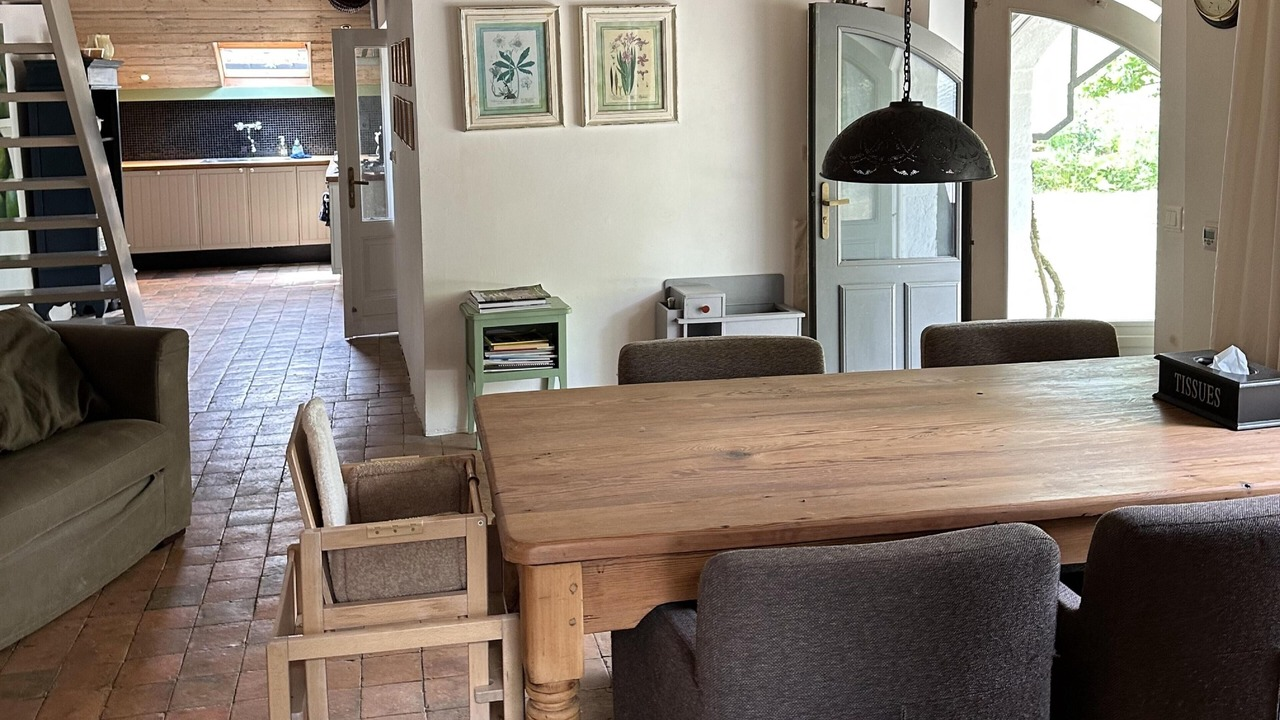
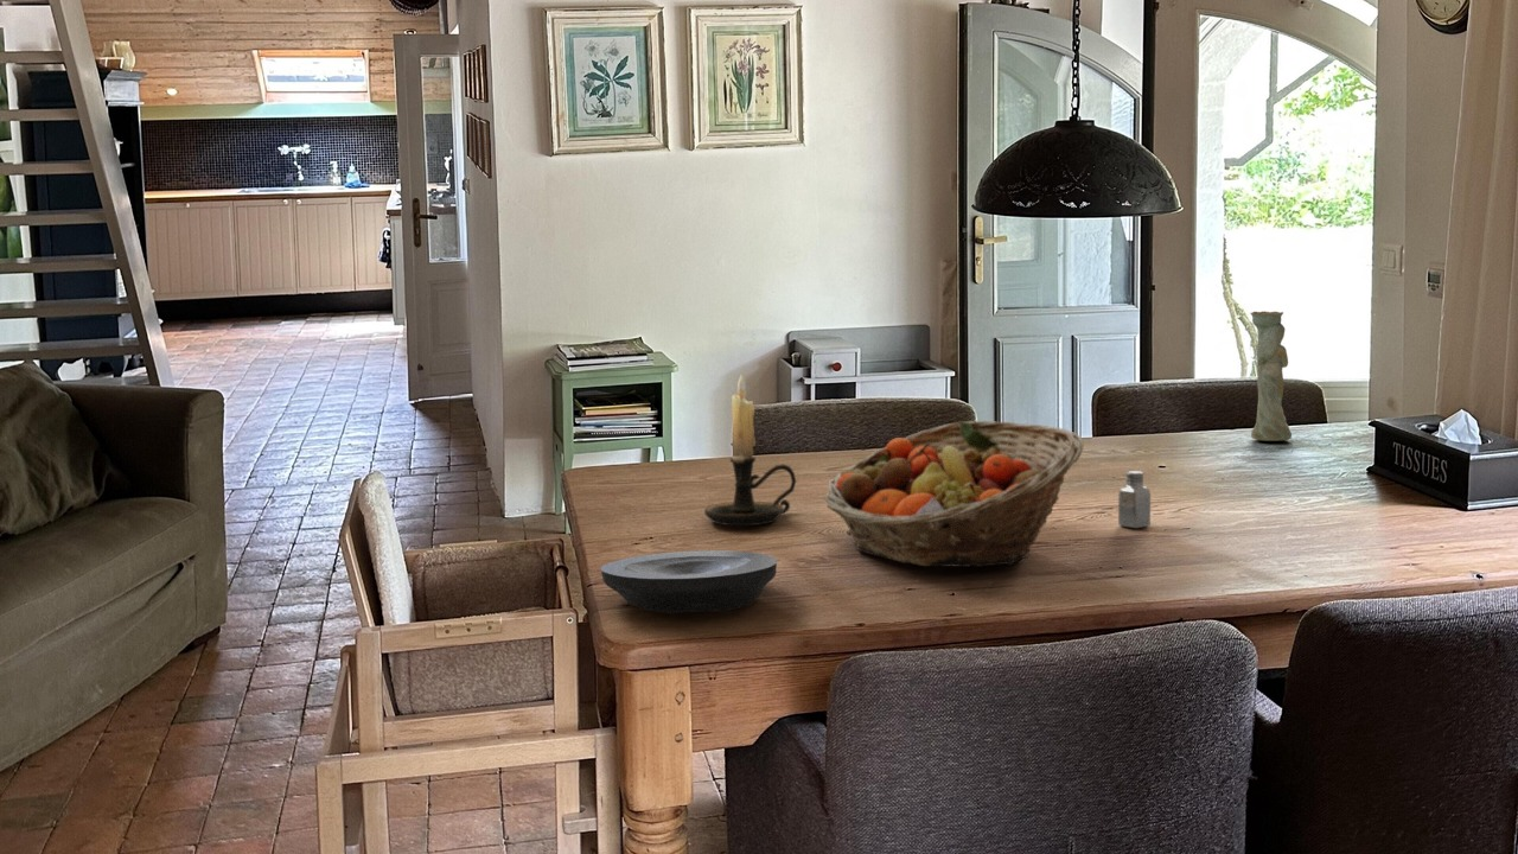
+ candle holder (752, 446)
+ saltshaker (1134, 498)
+ vase (1271, 376)
+ plate (690, 581)
+ fruit basket (951, 489)
